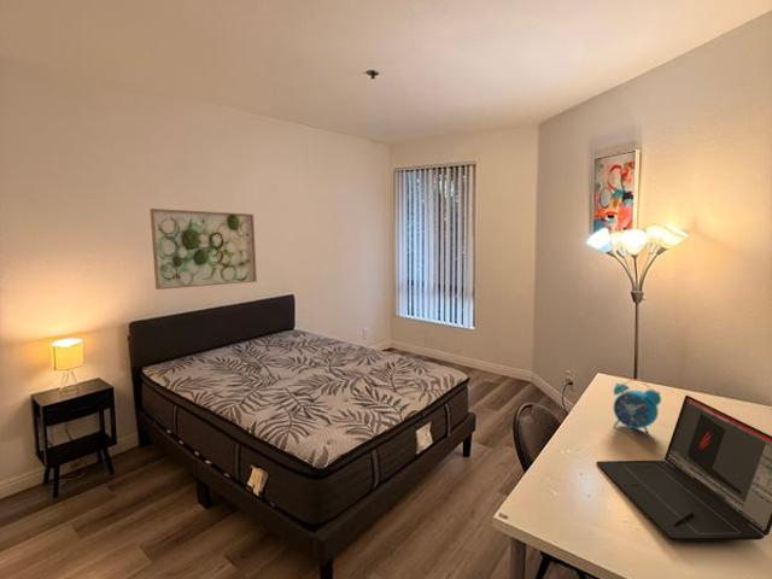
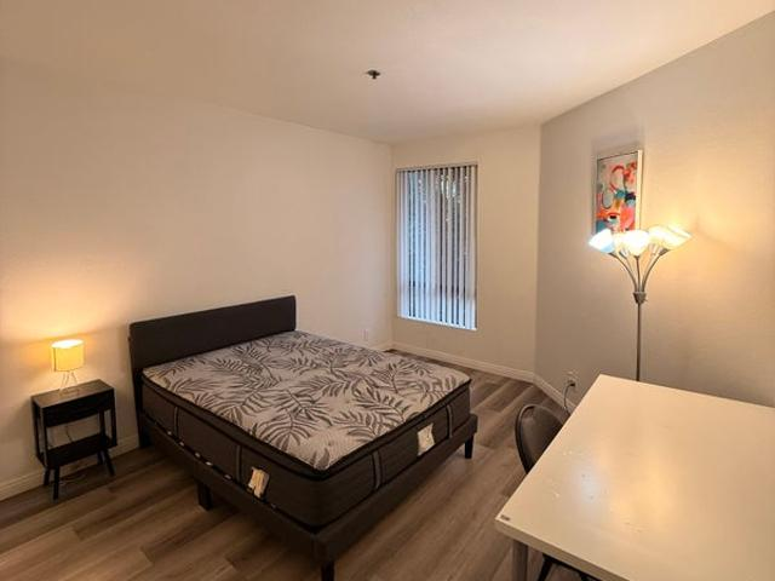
- alarm clock (634, 404)
- wall art (209, 248)
- laptop (680, 458)
